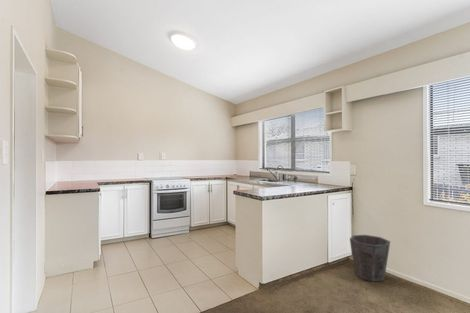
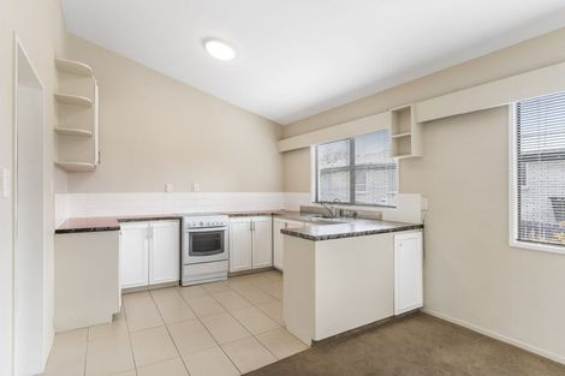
- waste bin (369, 257)
